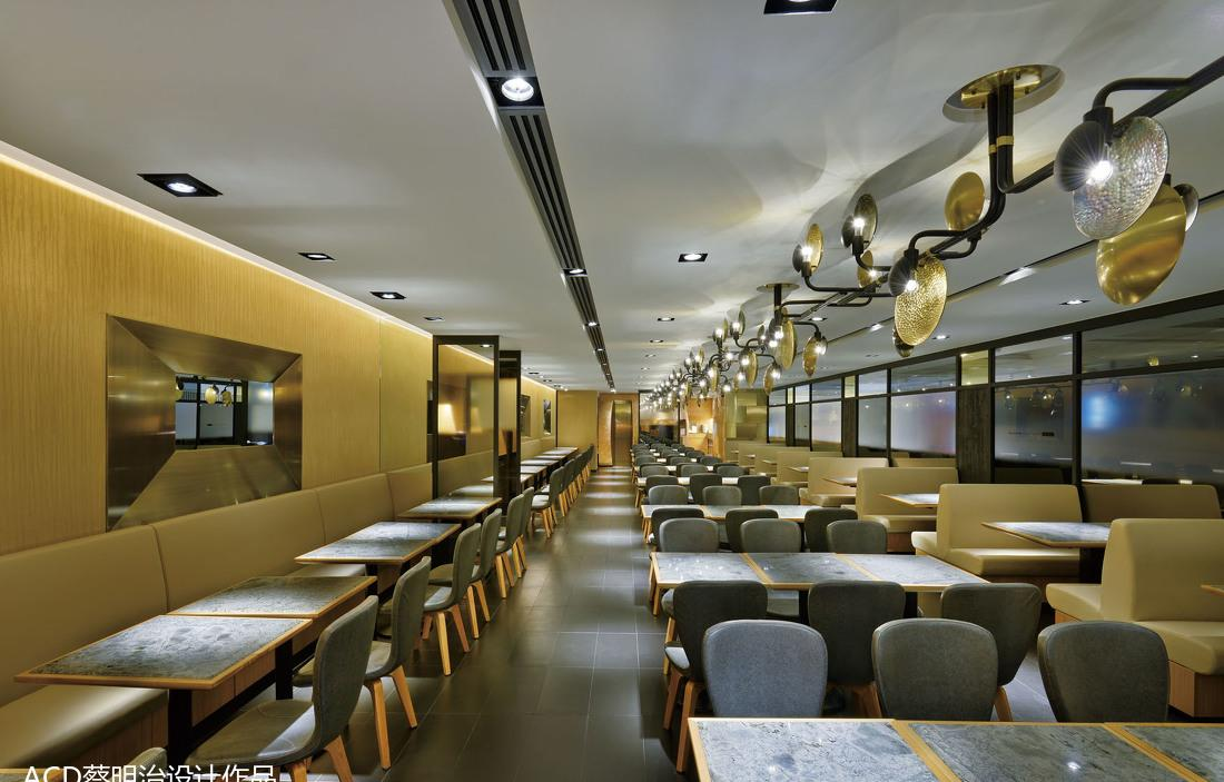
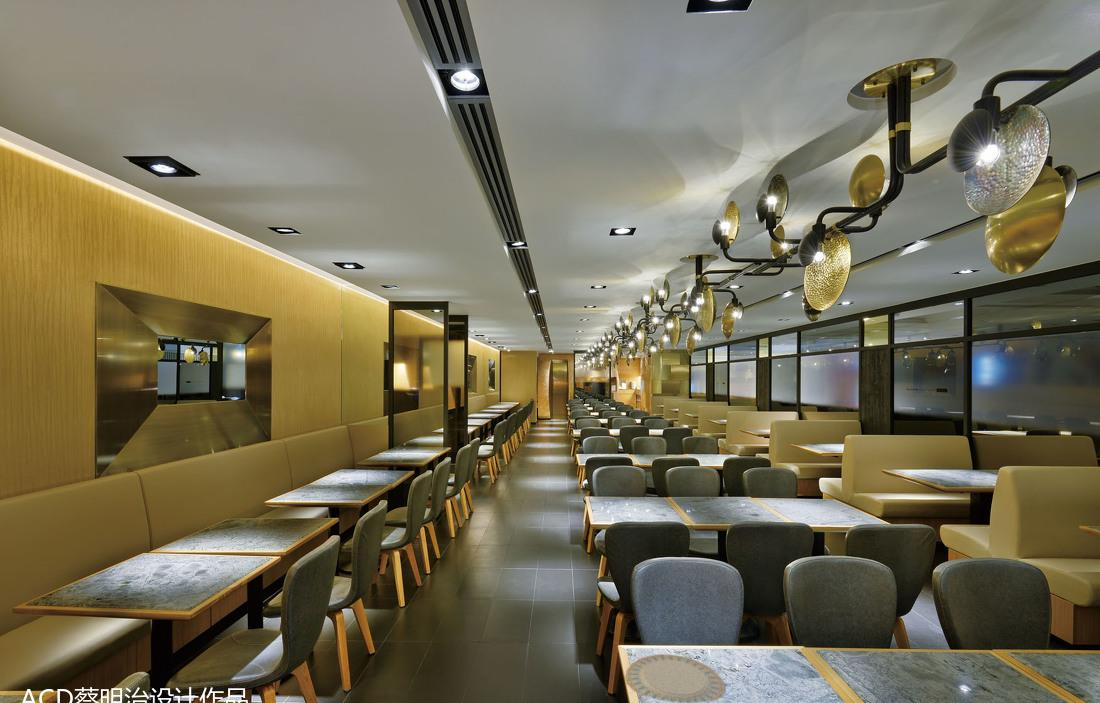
+ chinaware (674, 678)
